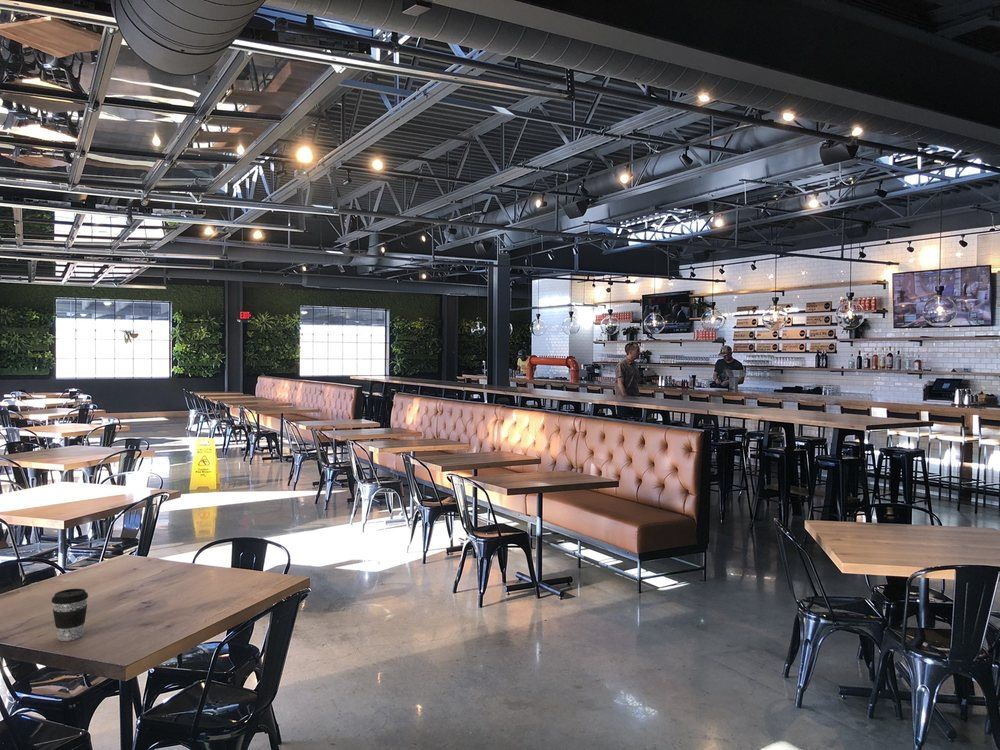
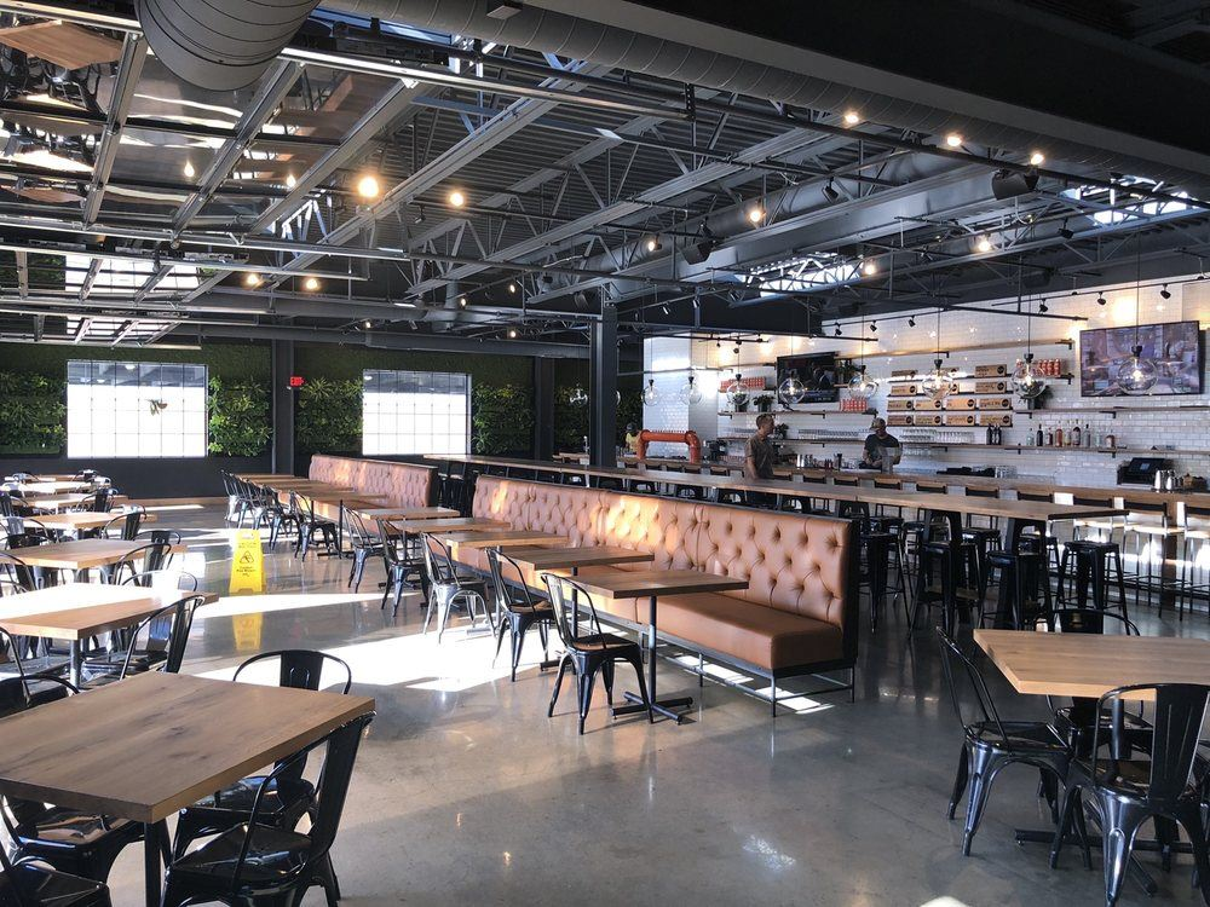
- coffee cup (70, 614)
